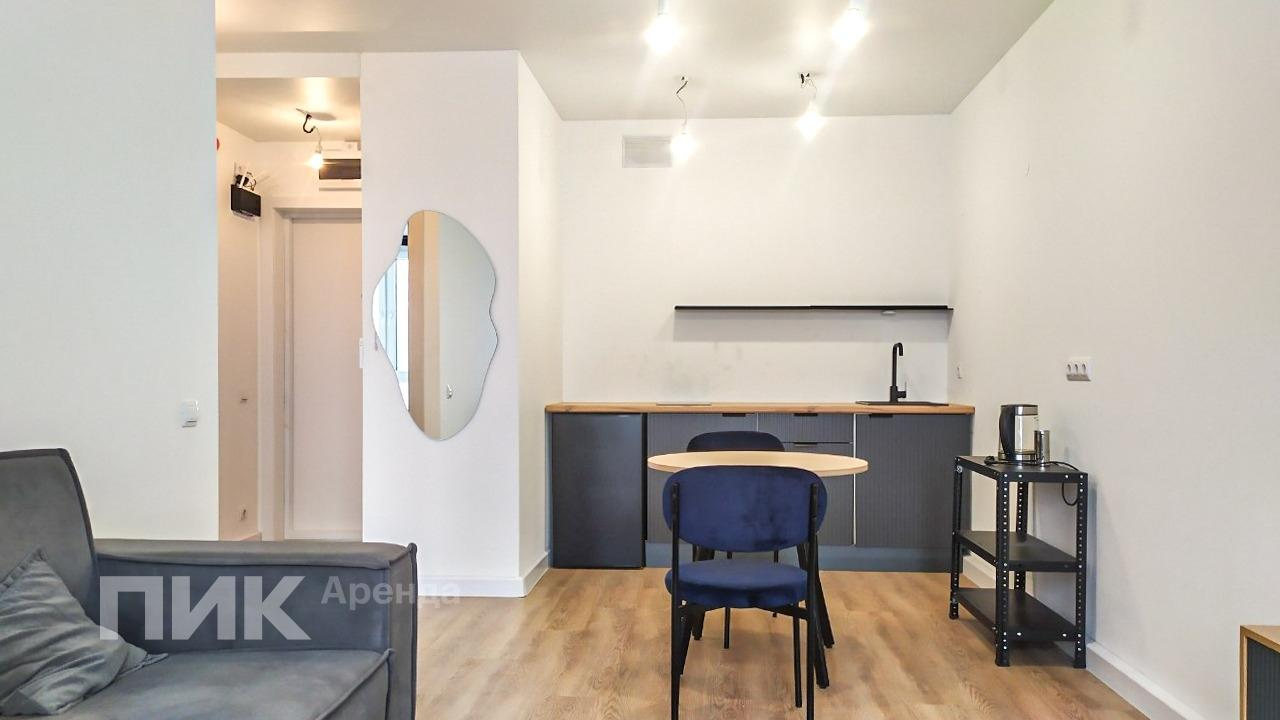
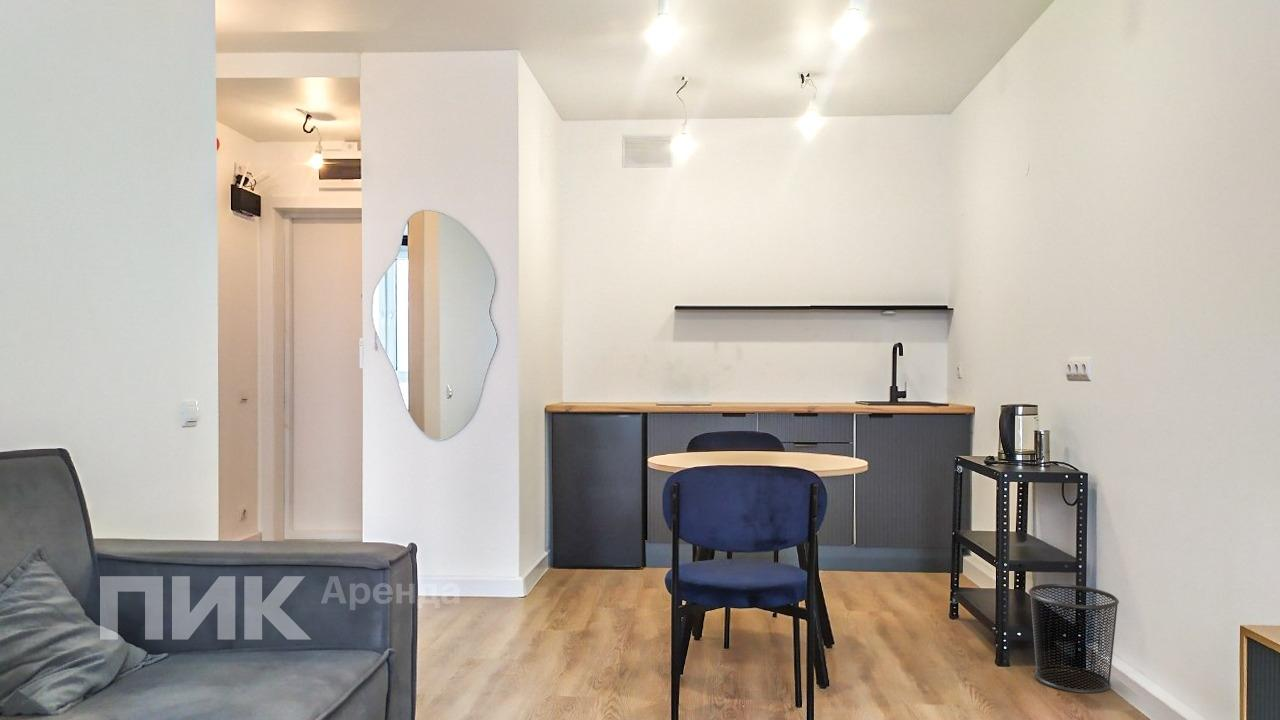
+ waste bin (1072, 638)
